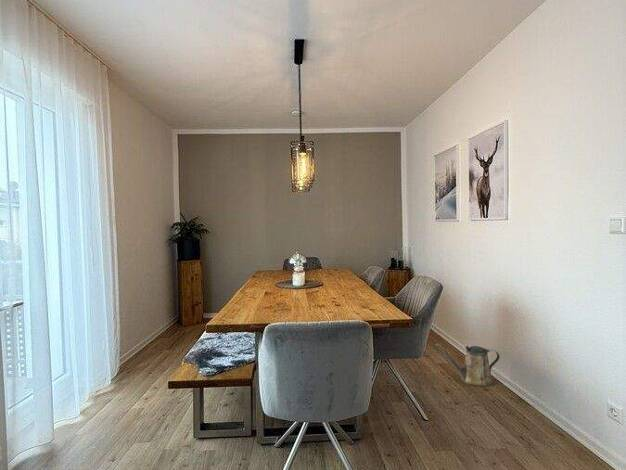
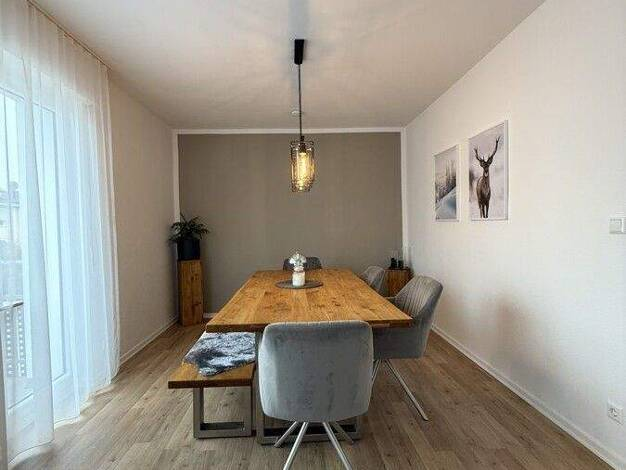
- watering can (467, 361)
